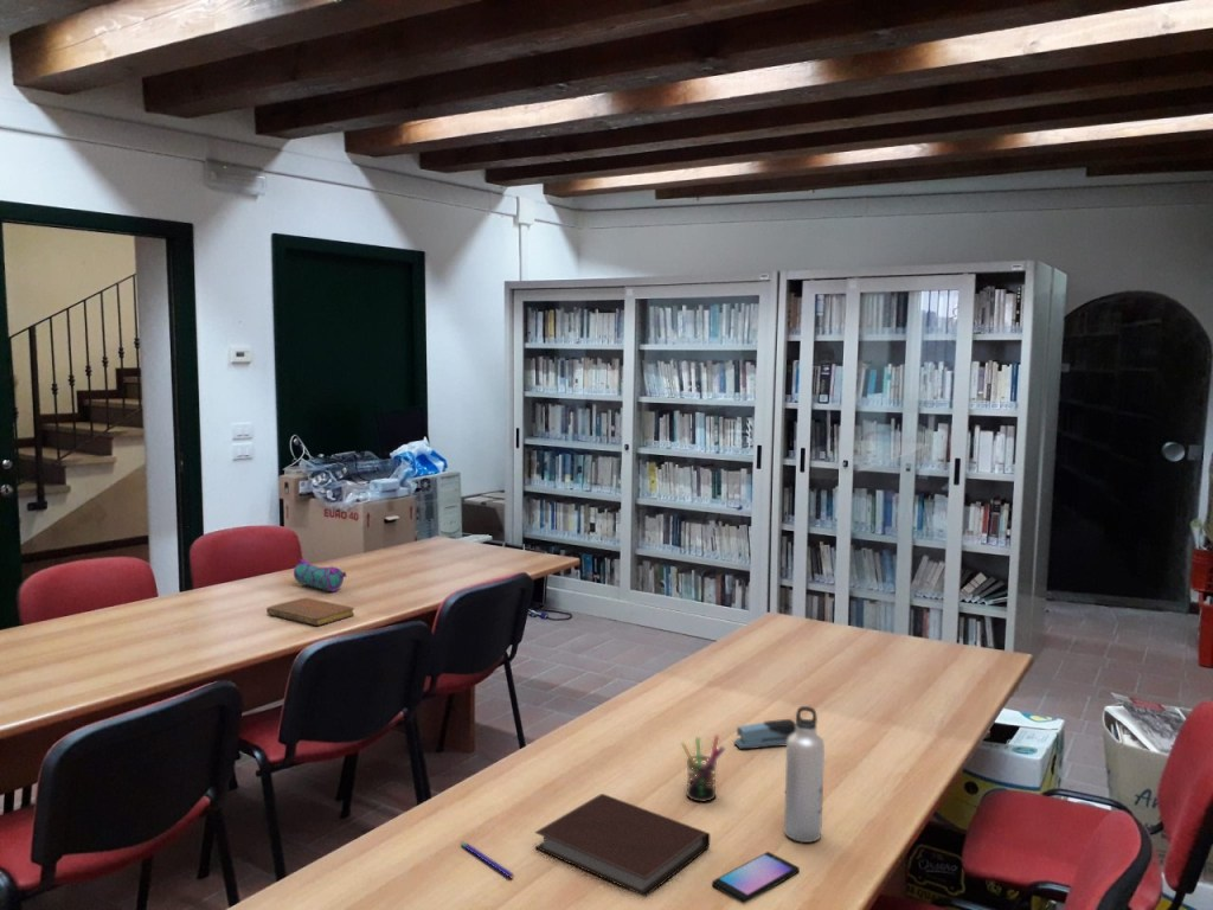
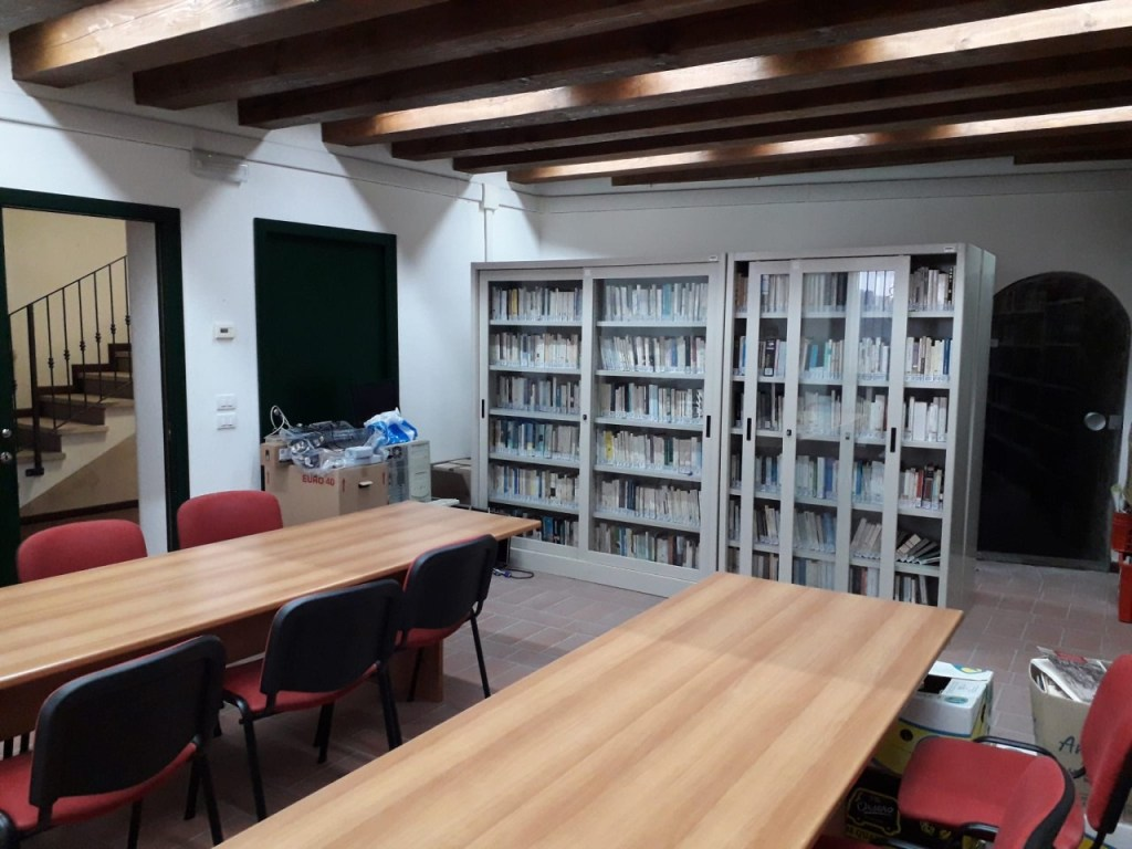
- pen holder (702, 764)
- notebook (310, 610)
- pencil case (319, 575)
- pen (486, 858)
- stapler (766, 732)
- notebook (622, 839)
- smartphone (756, 876)
- water bottle (804, 770)
